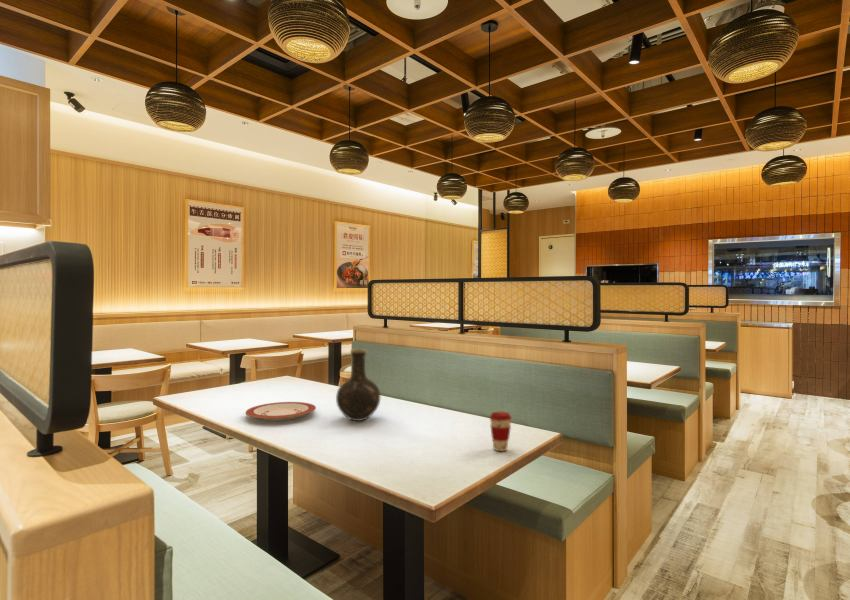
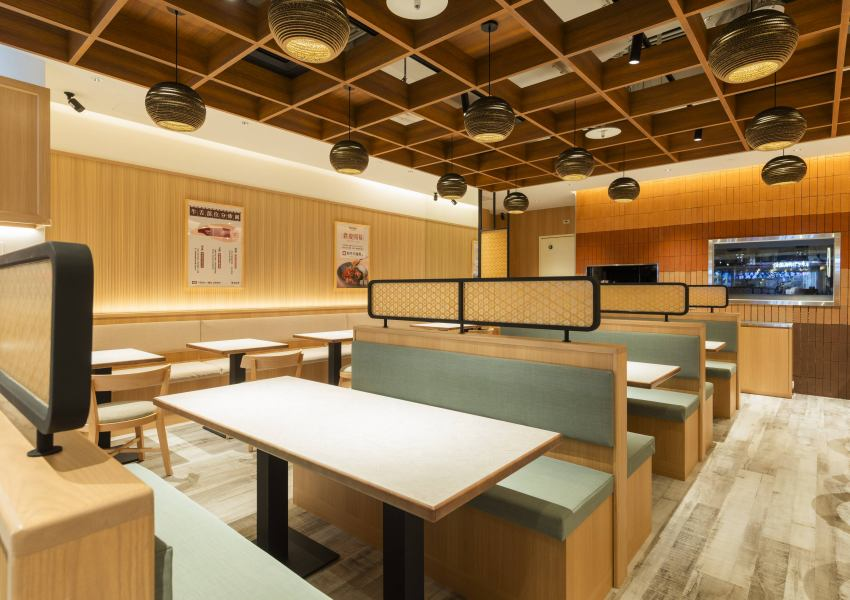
- plate (281, 412)
- vase (358, 384)
- coffee cup (500, 431)
